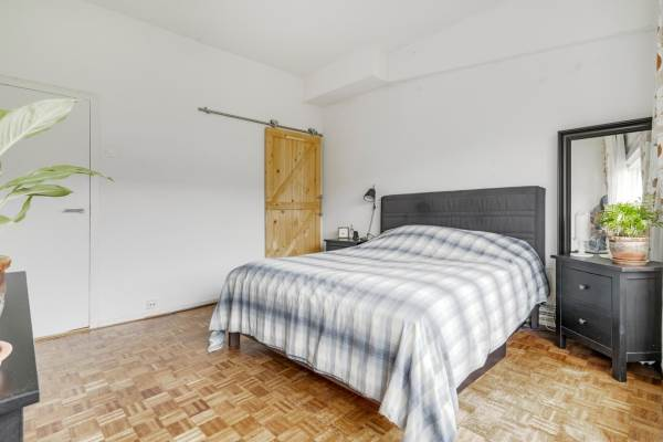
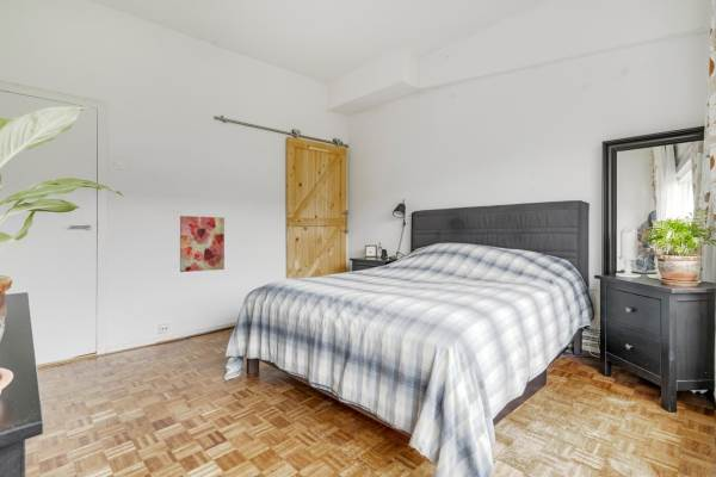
+ wall art (203, 243)
